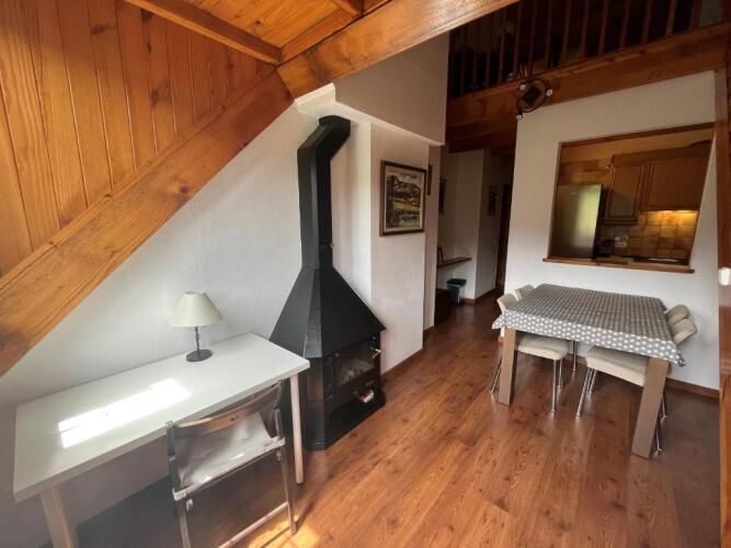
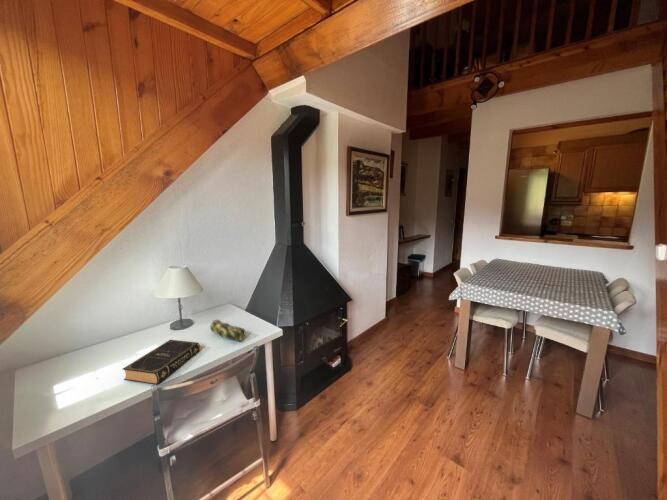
+ pencil case (226, 330)
+ book (164, 359)
